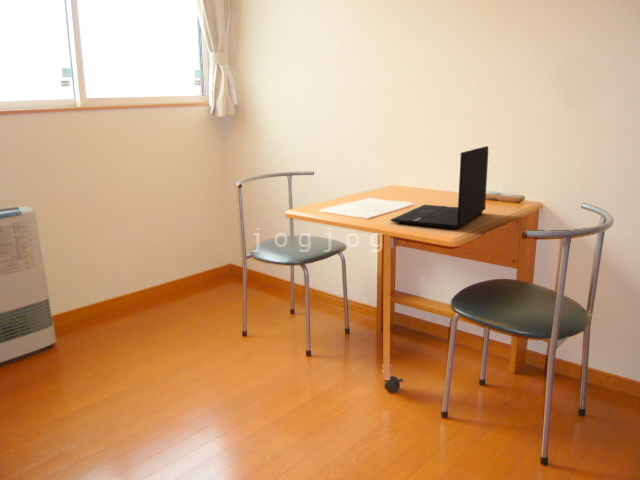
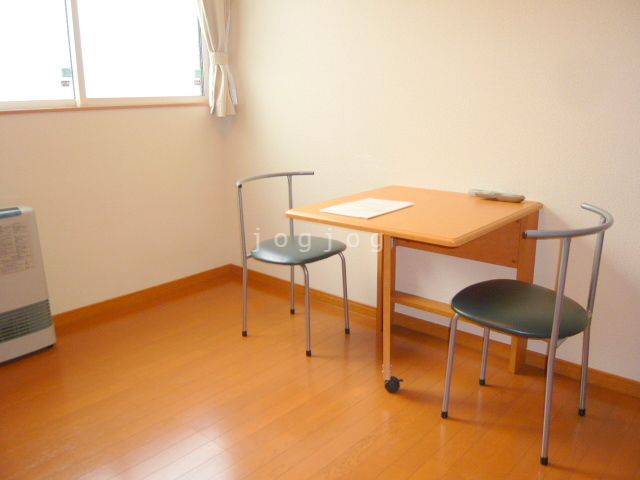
- laptop (459, 183)
